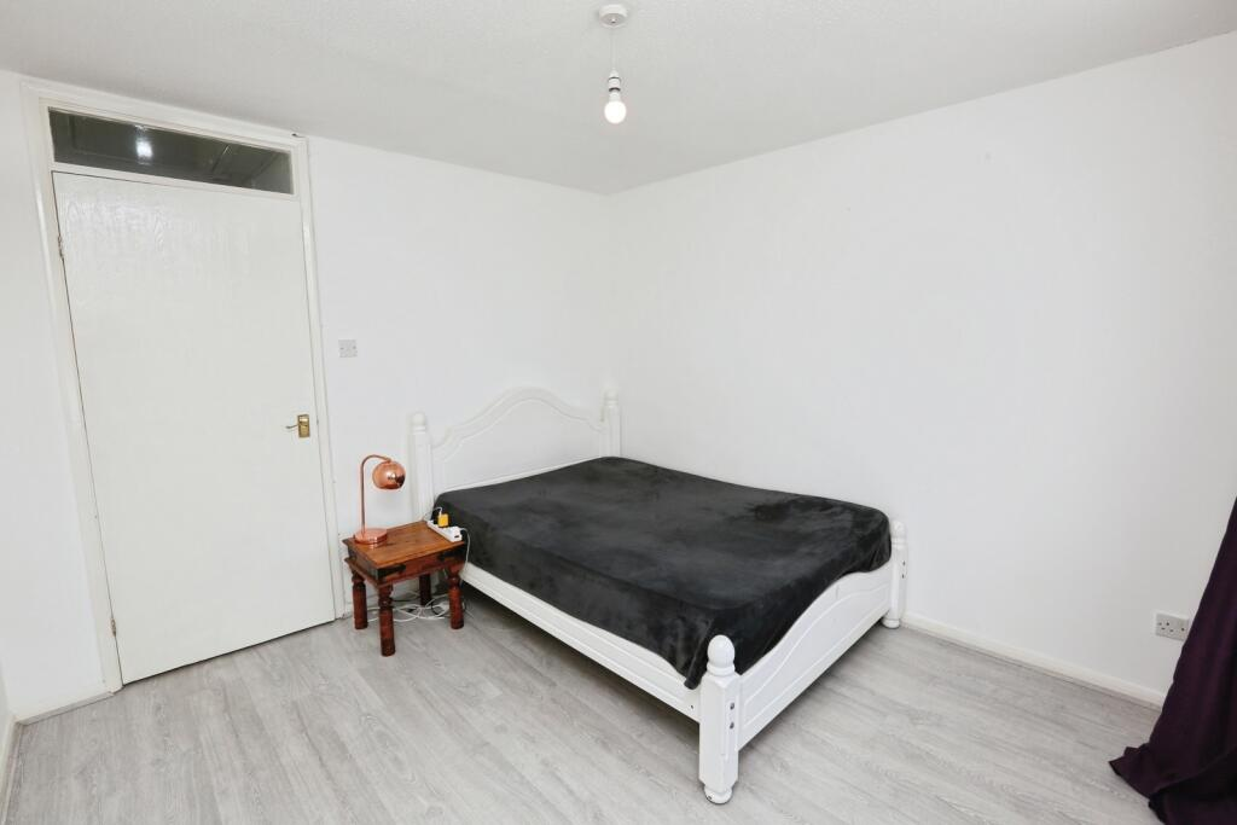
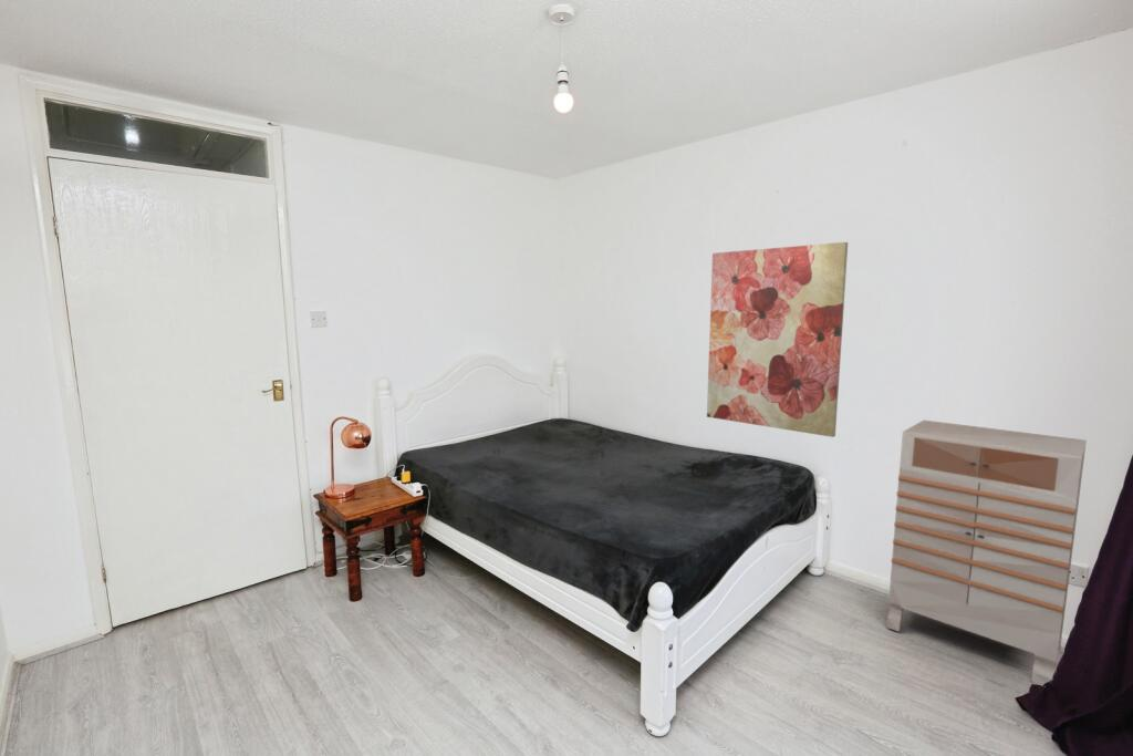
+ wall art (769, 339)
+ dresser (980, 539)
